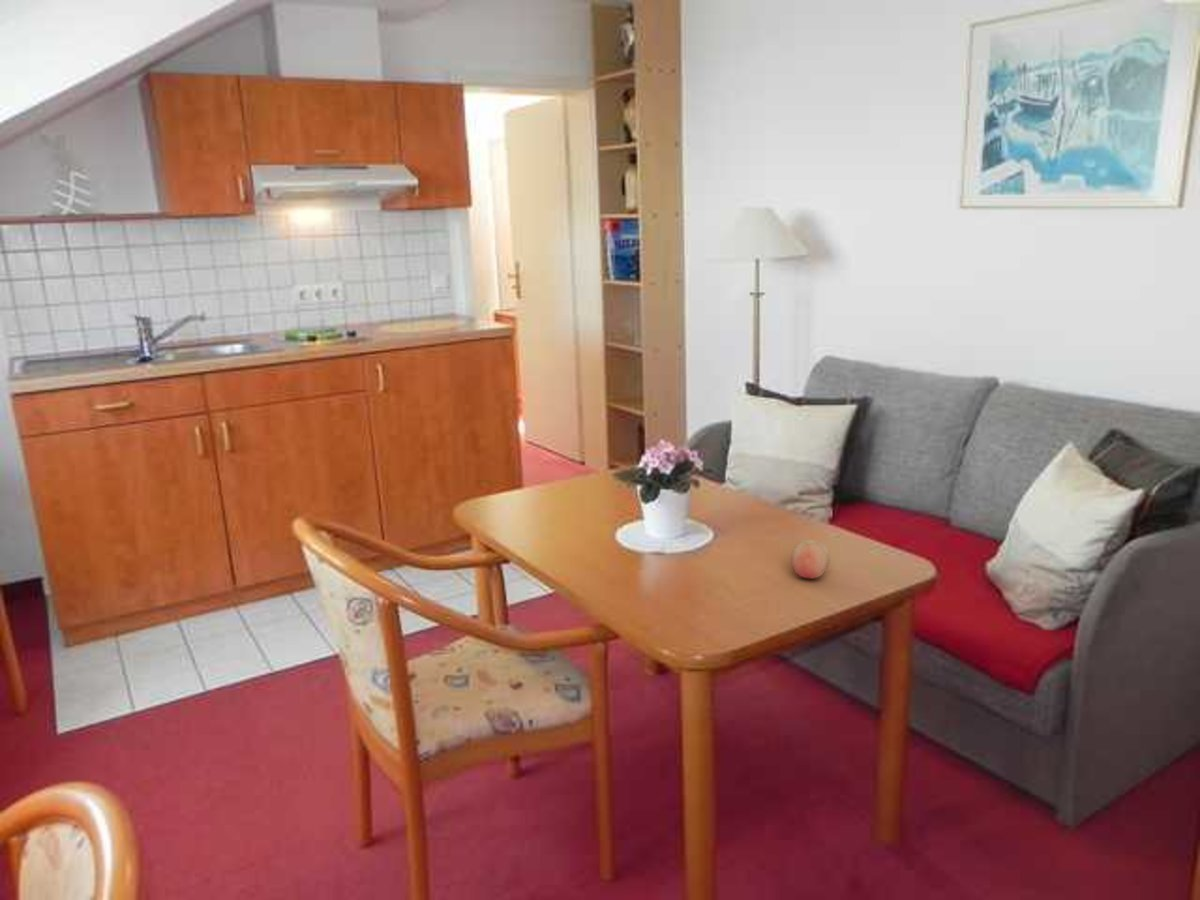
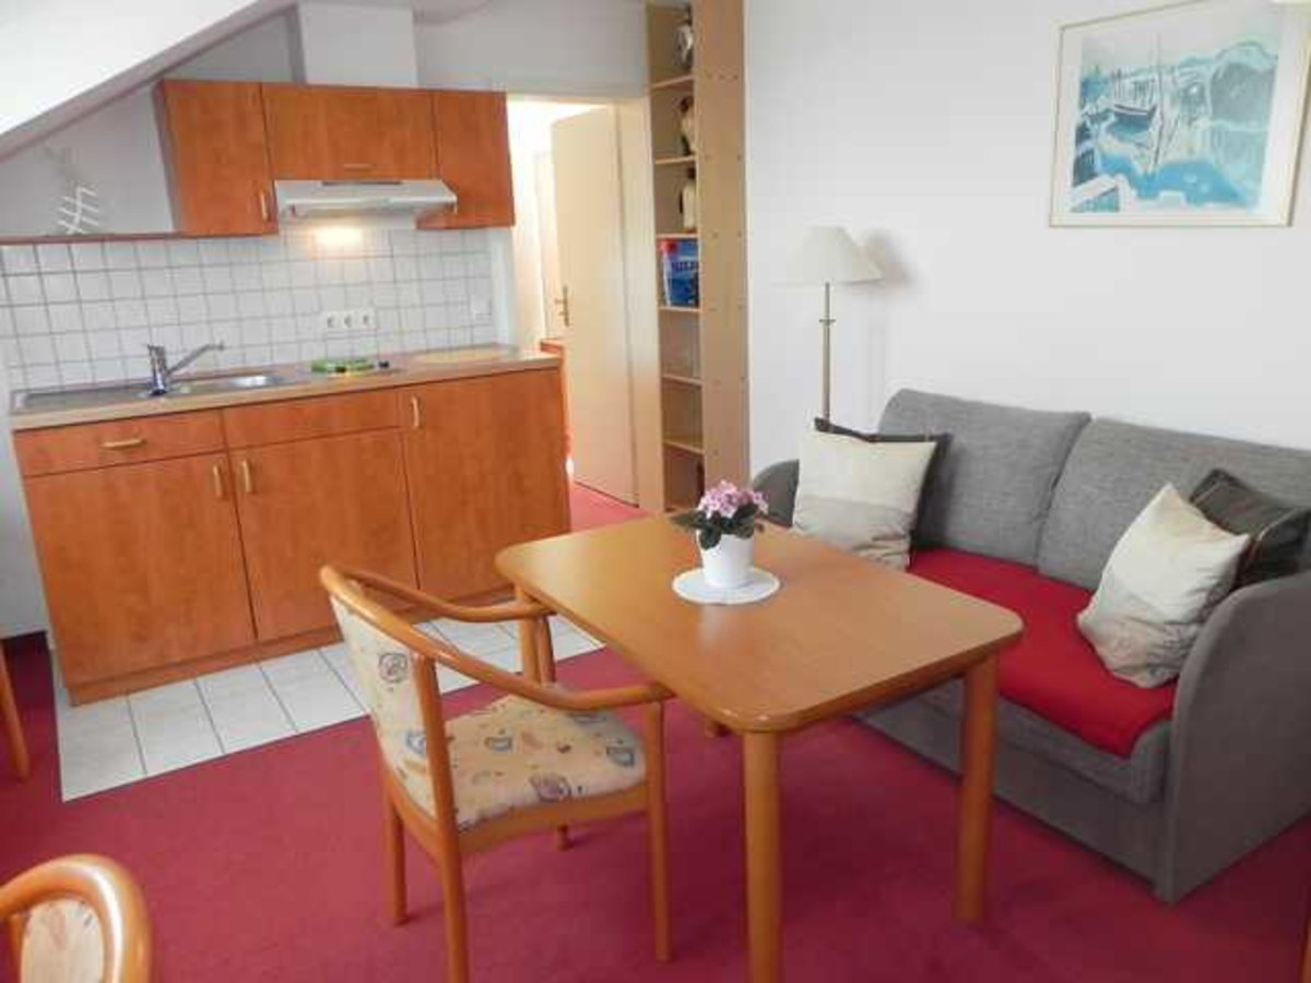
- fruit (810, 559)
